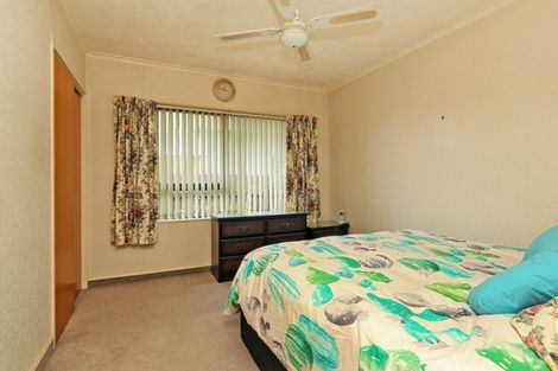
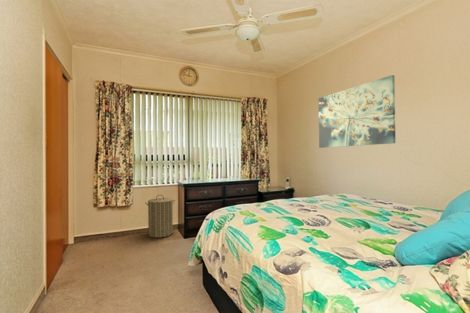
+ laundry hamper (160, 214)
+ wall art (350, 117)
